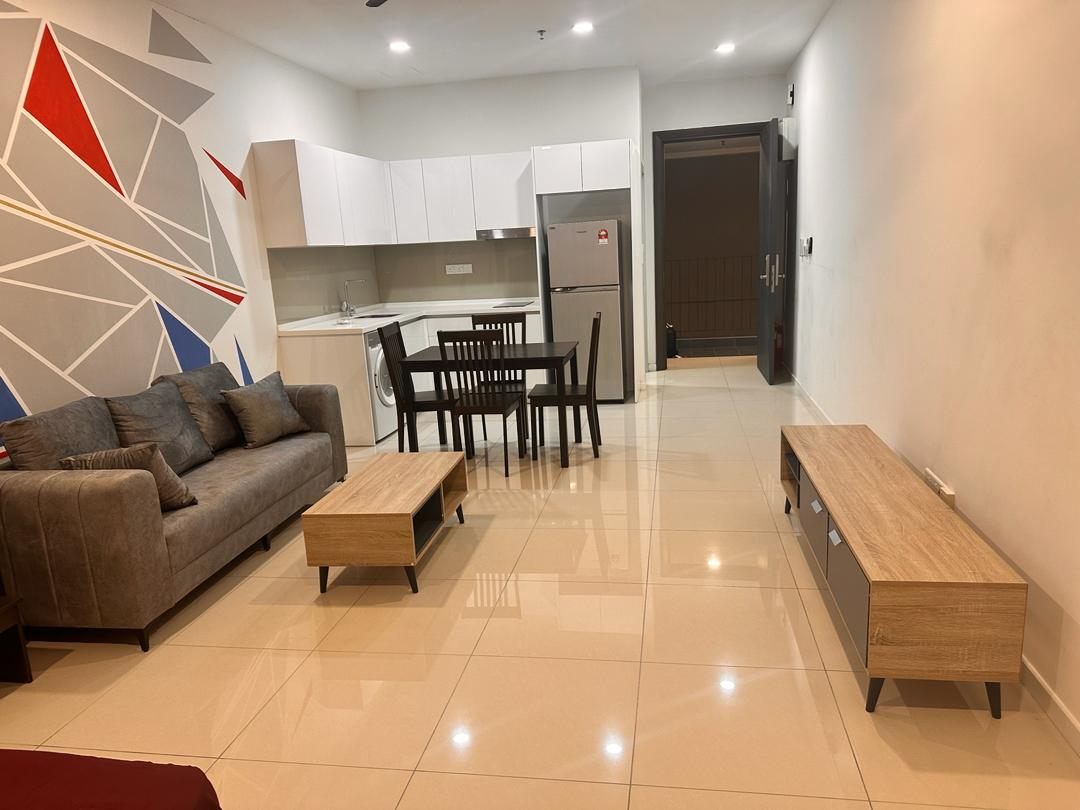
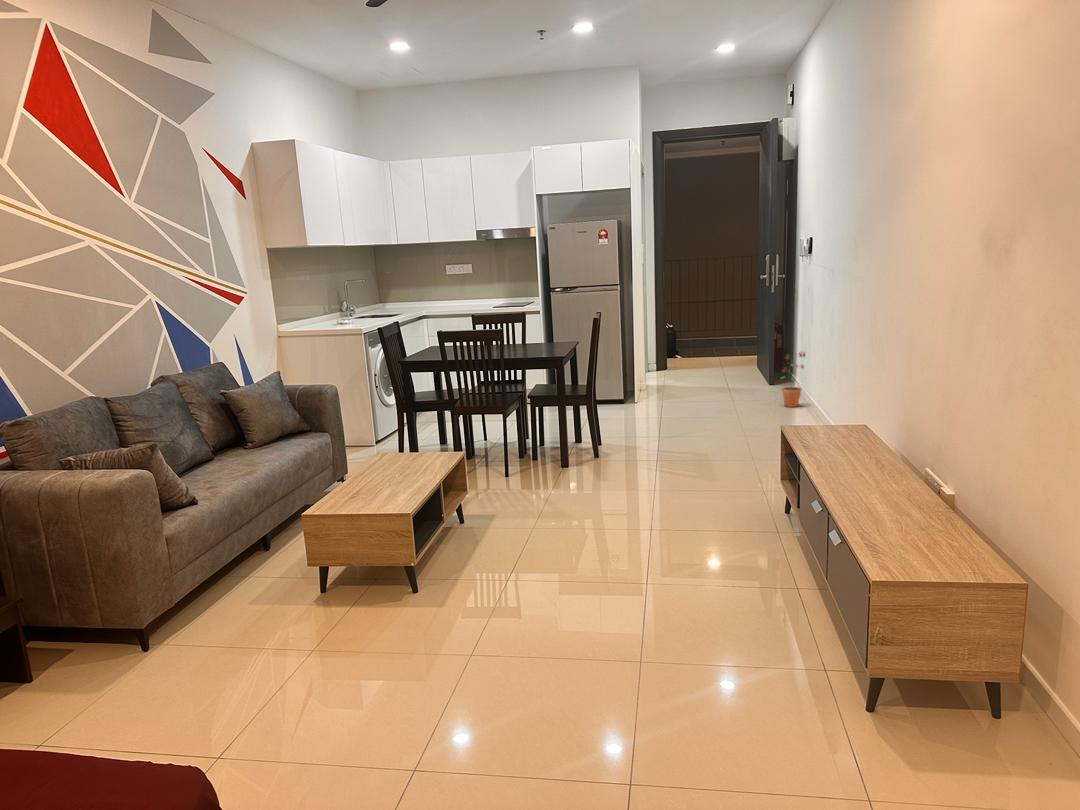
+ potted plant (792, 378)
